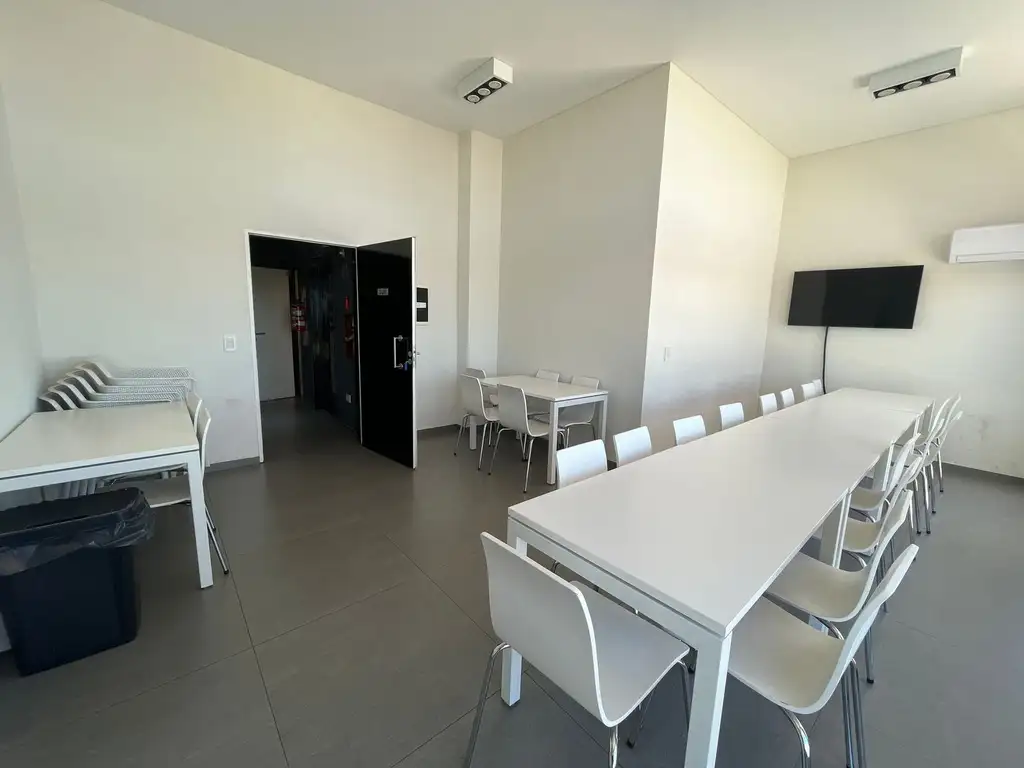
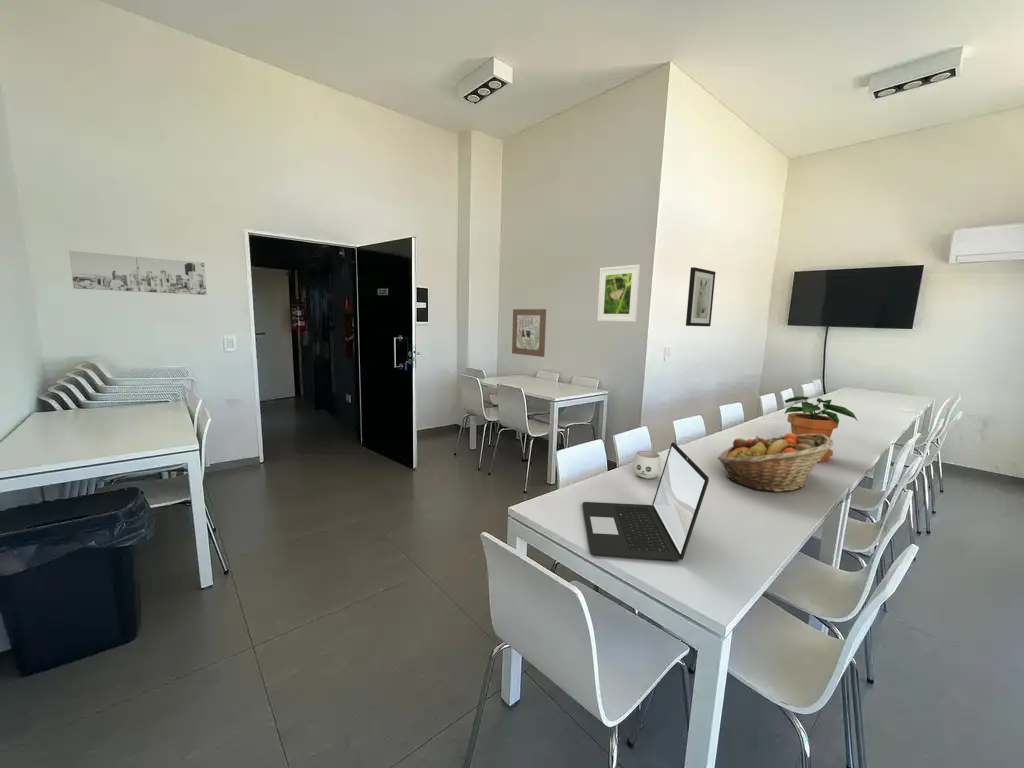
+ laptop (636, 504)
+ wall art (528, 332)
+ fruit basket (772, 456)
+ potted plant (817, 429)
+ wall art (143, 274)
+ mug (652, 466)
+ wall art (700, 298)
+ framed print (617, 294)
